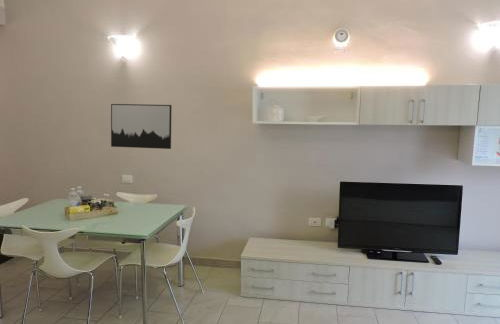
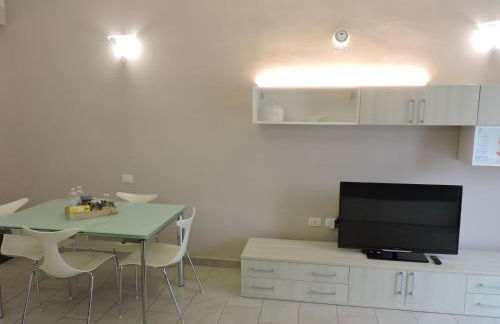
- wall art (140, 126)
